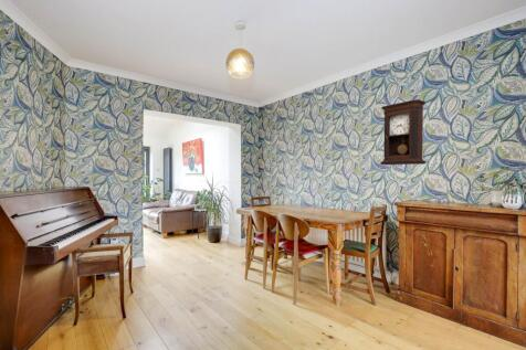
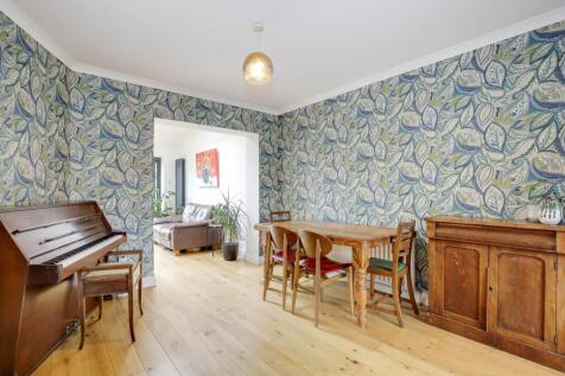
- pendulum clock (401, 134)
